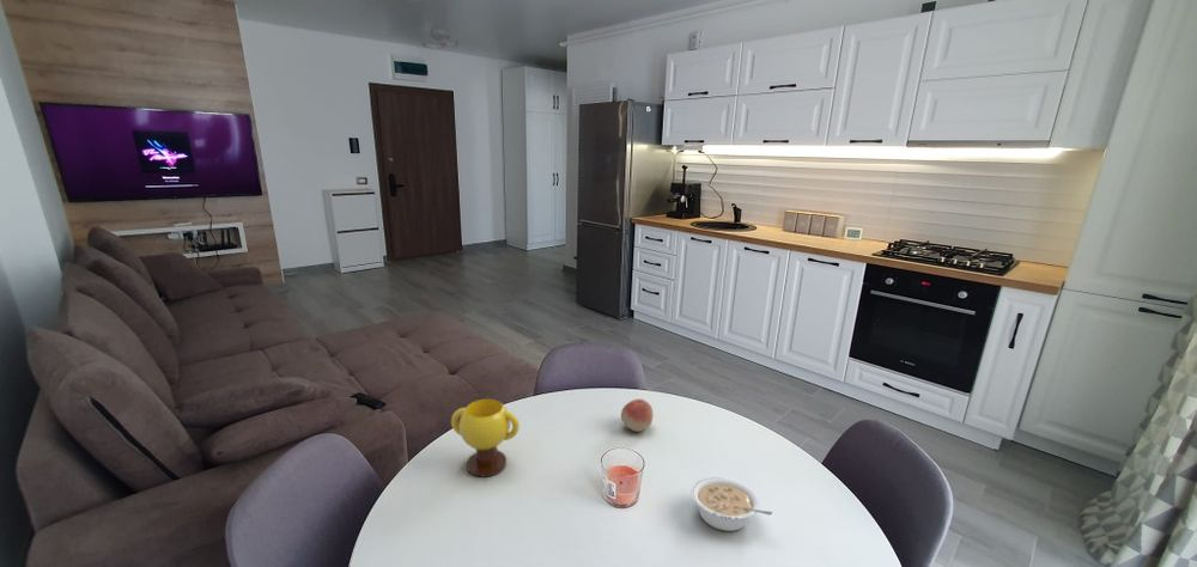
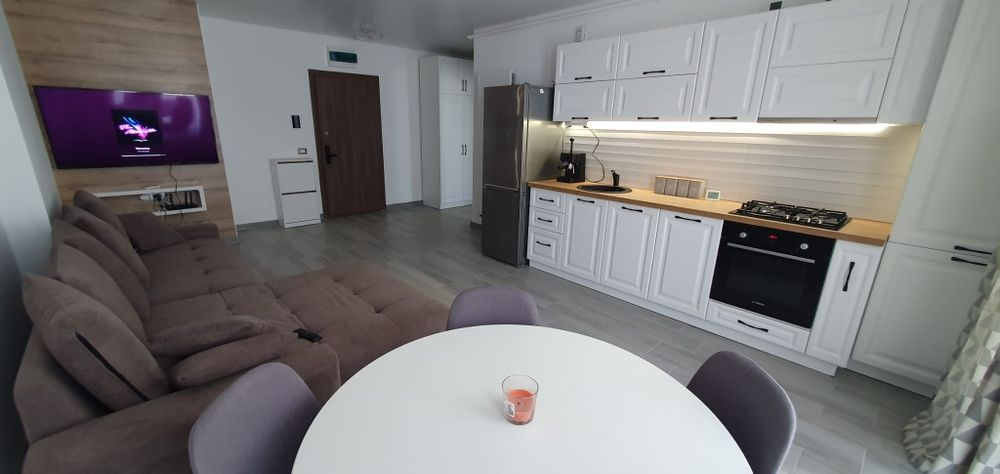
- mug (485, 435)
- fruit (637, 414)
- legume (727, 504)
